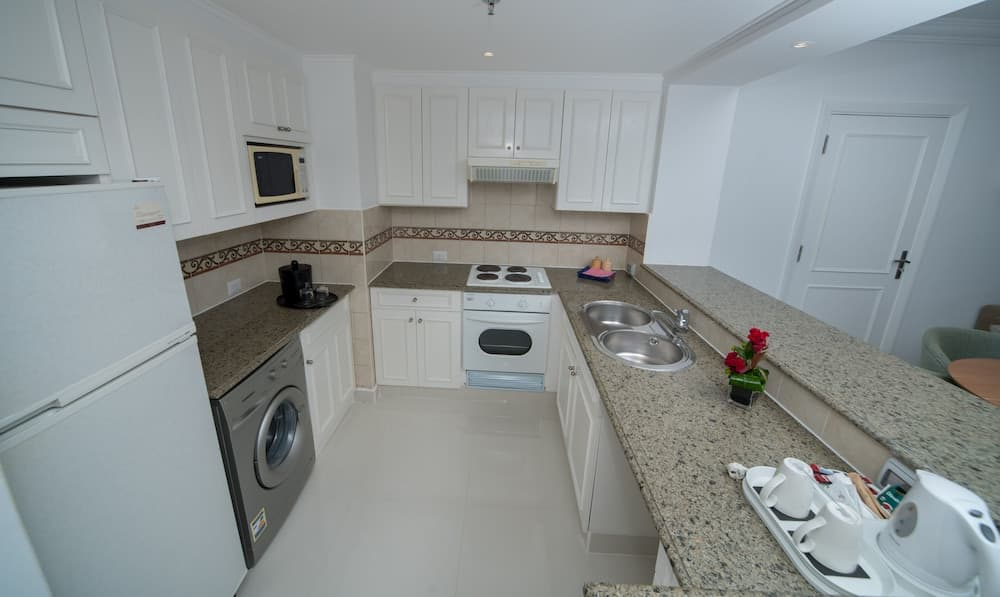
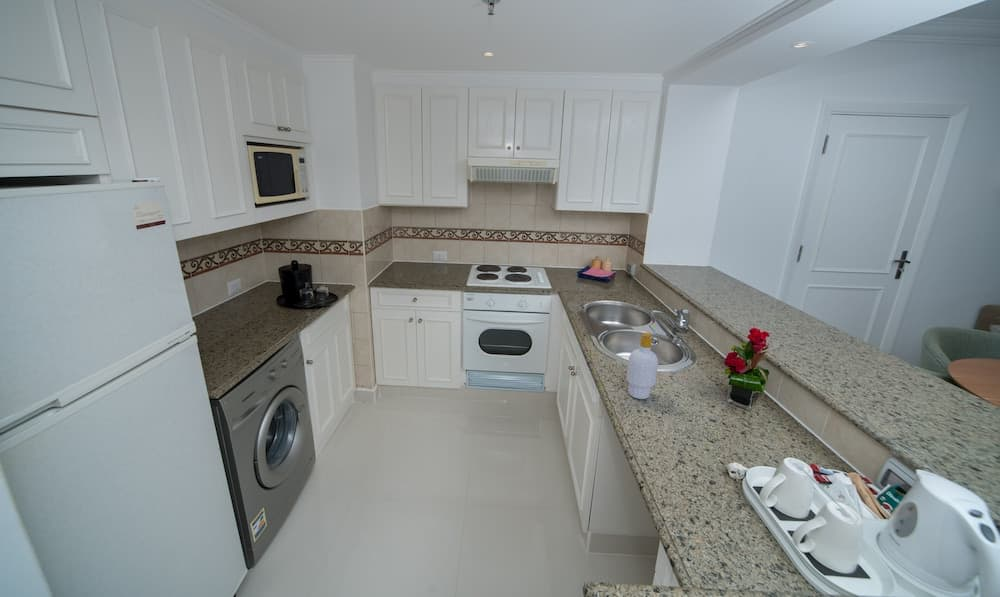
+ soap bottle (642, 365)
